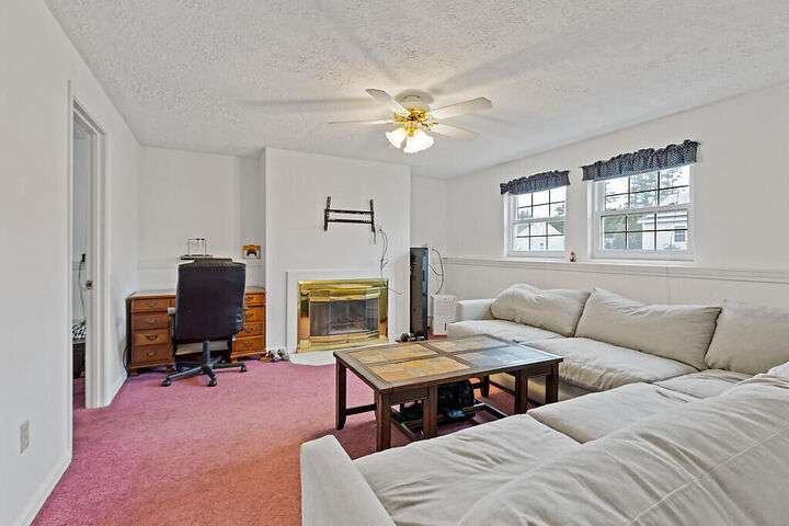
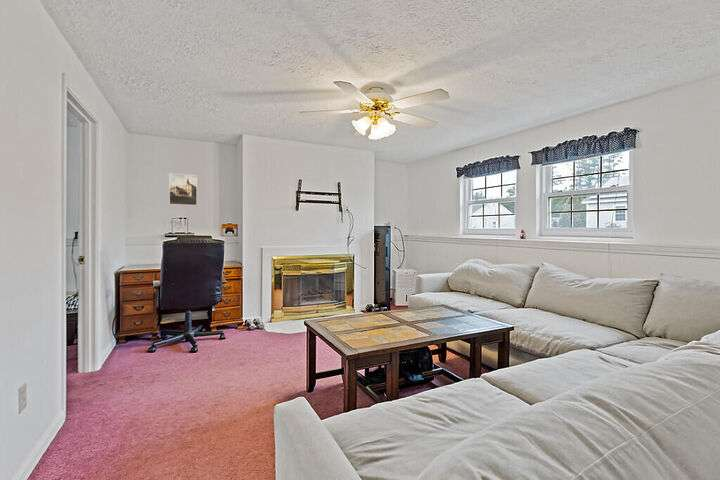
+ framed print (183, 189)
